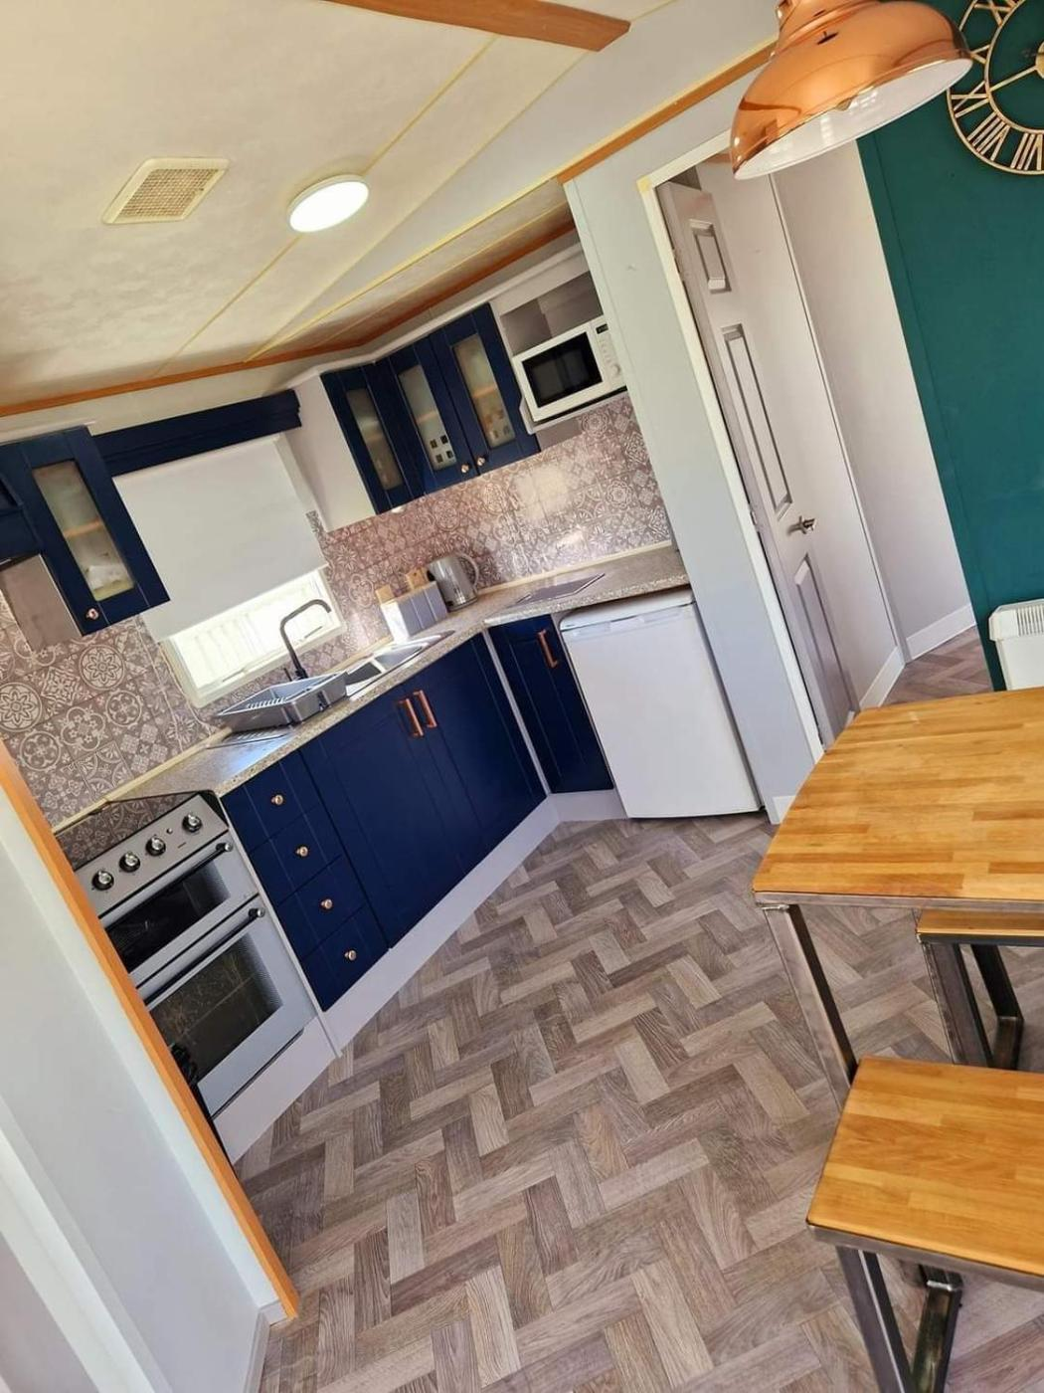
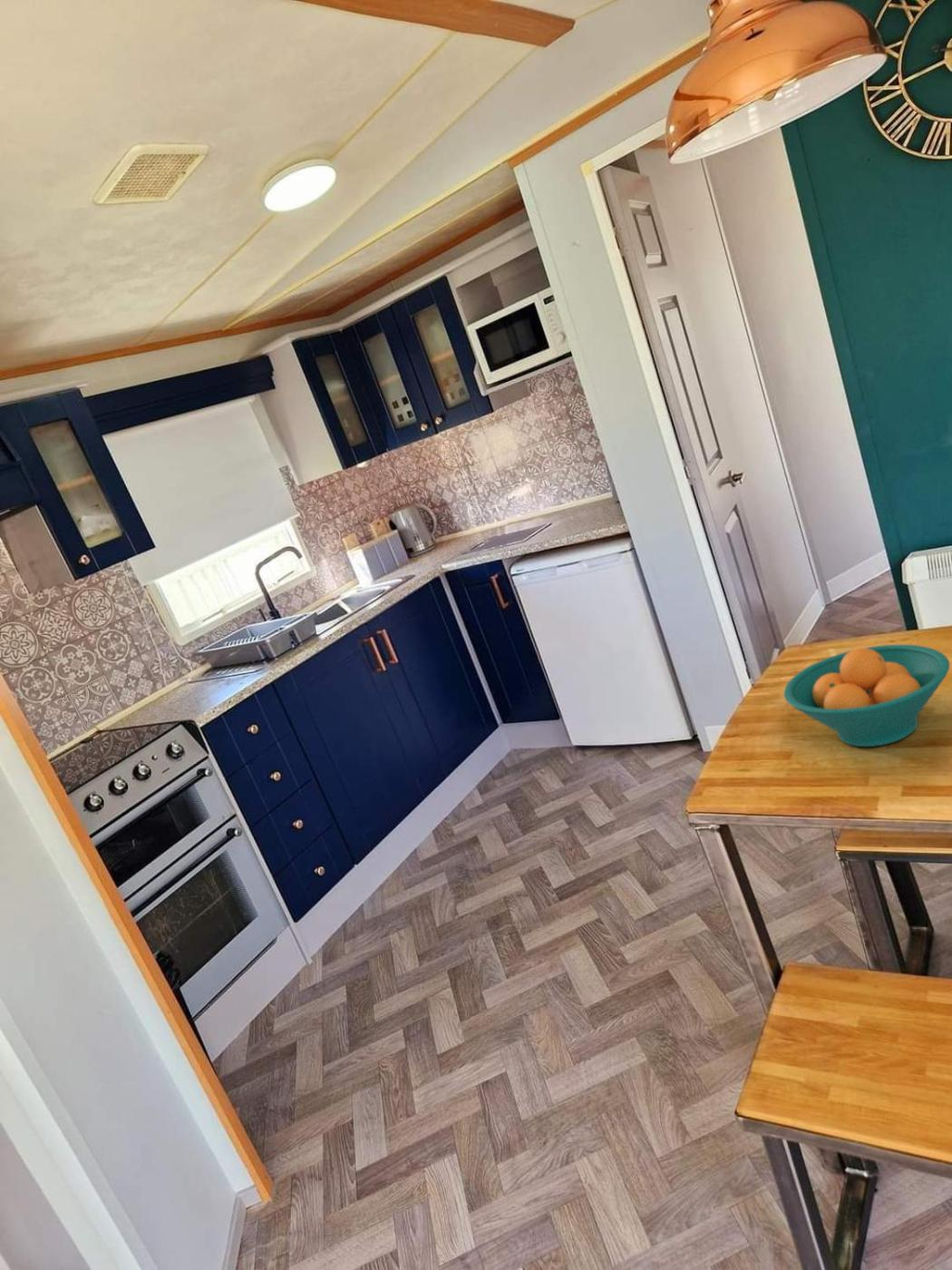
+ fruit bowl (867, 691)
